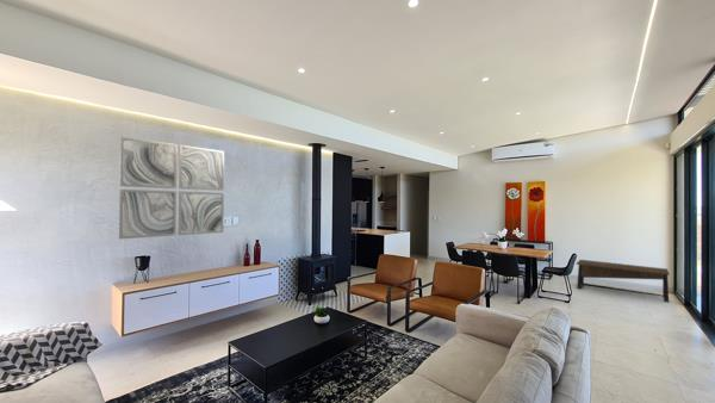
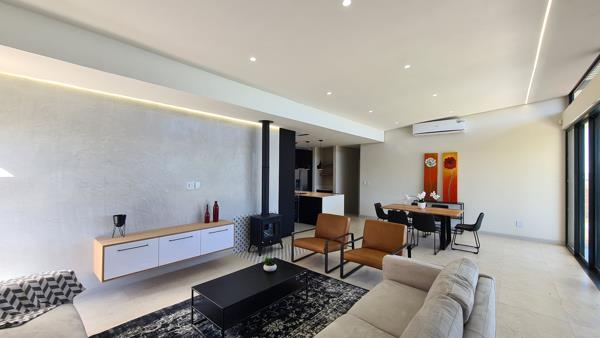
- bench (620, 278)
- wall art (175, 191)
